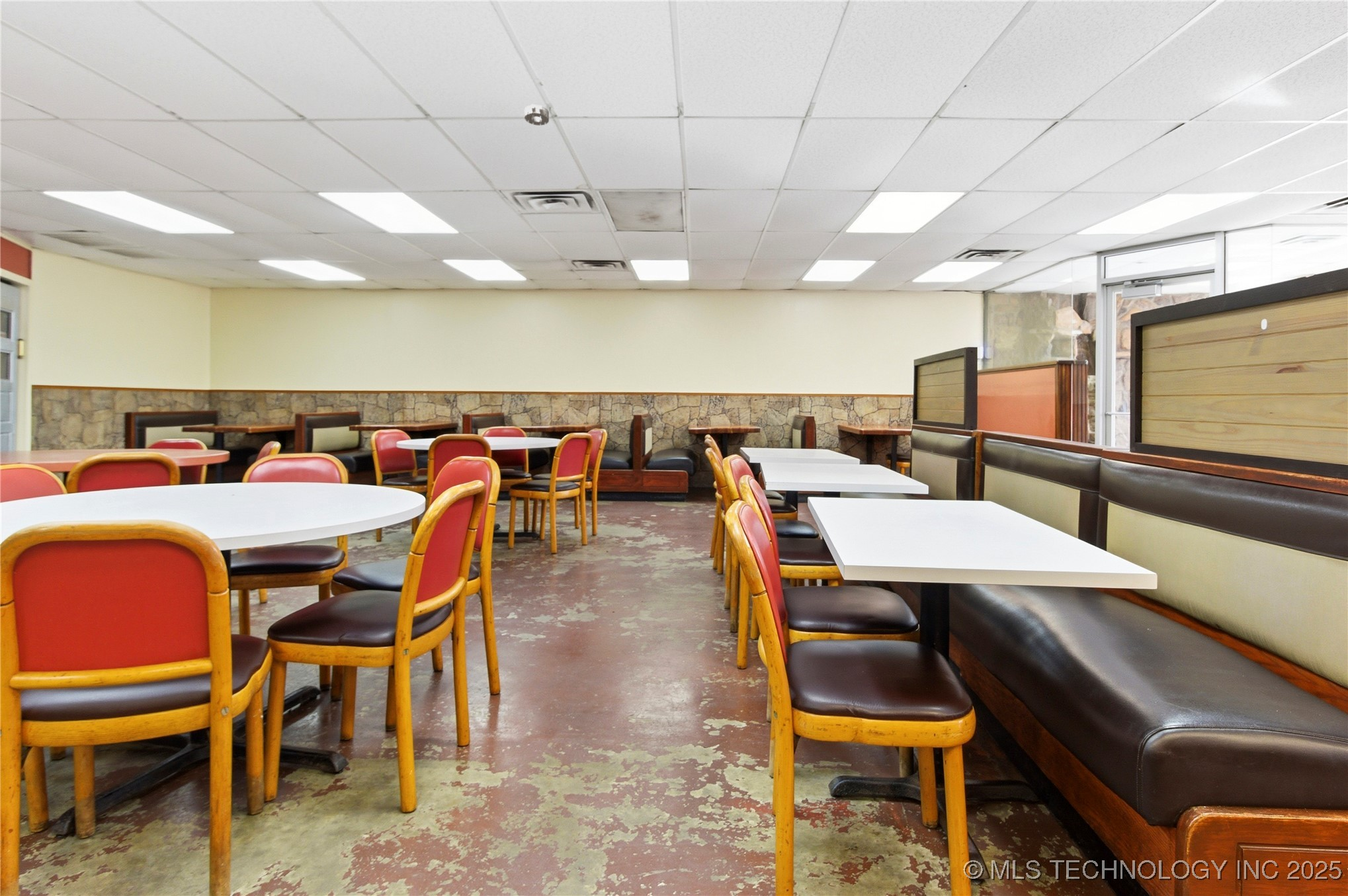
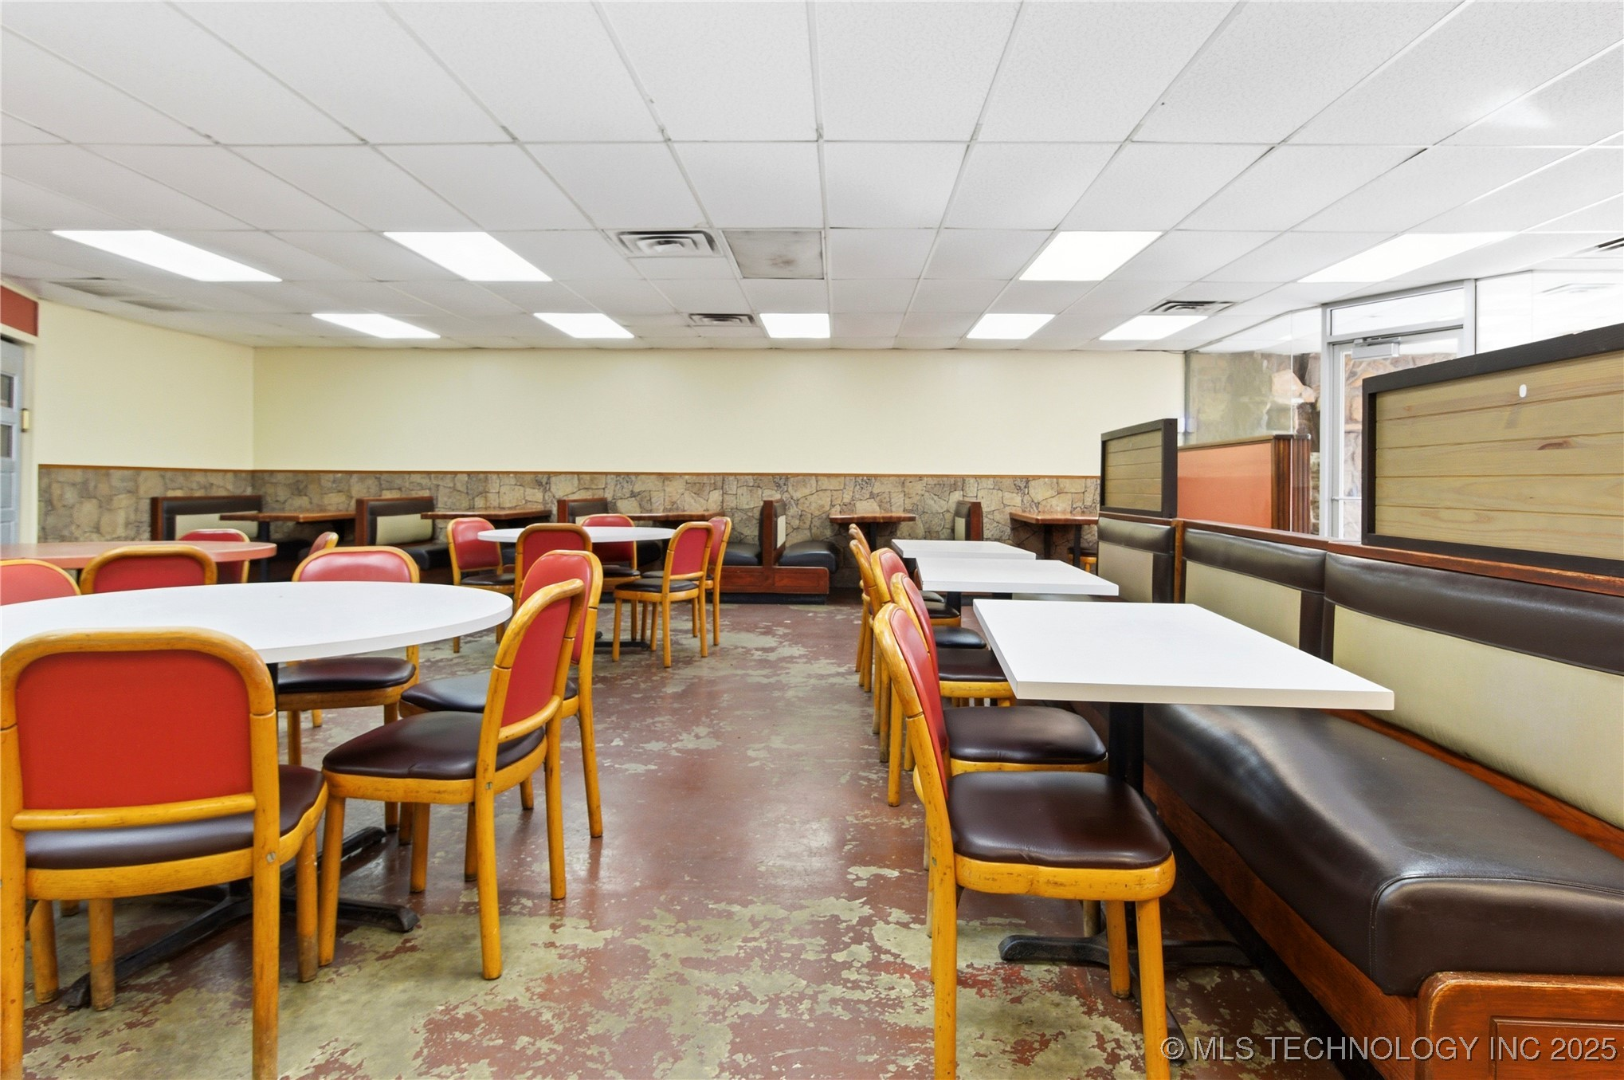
- smoke detector (536, 114)
